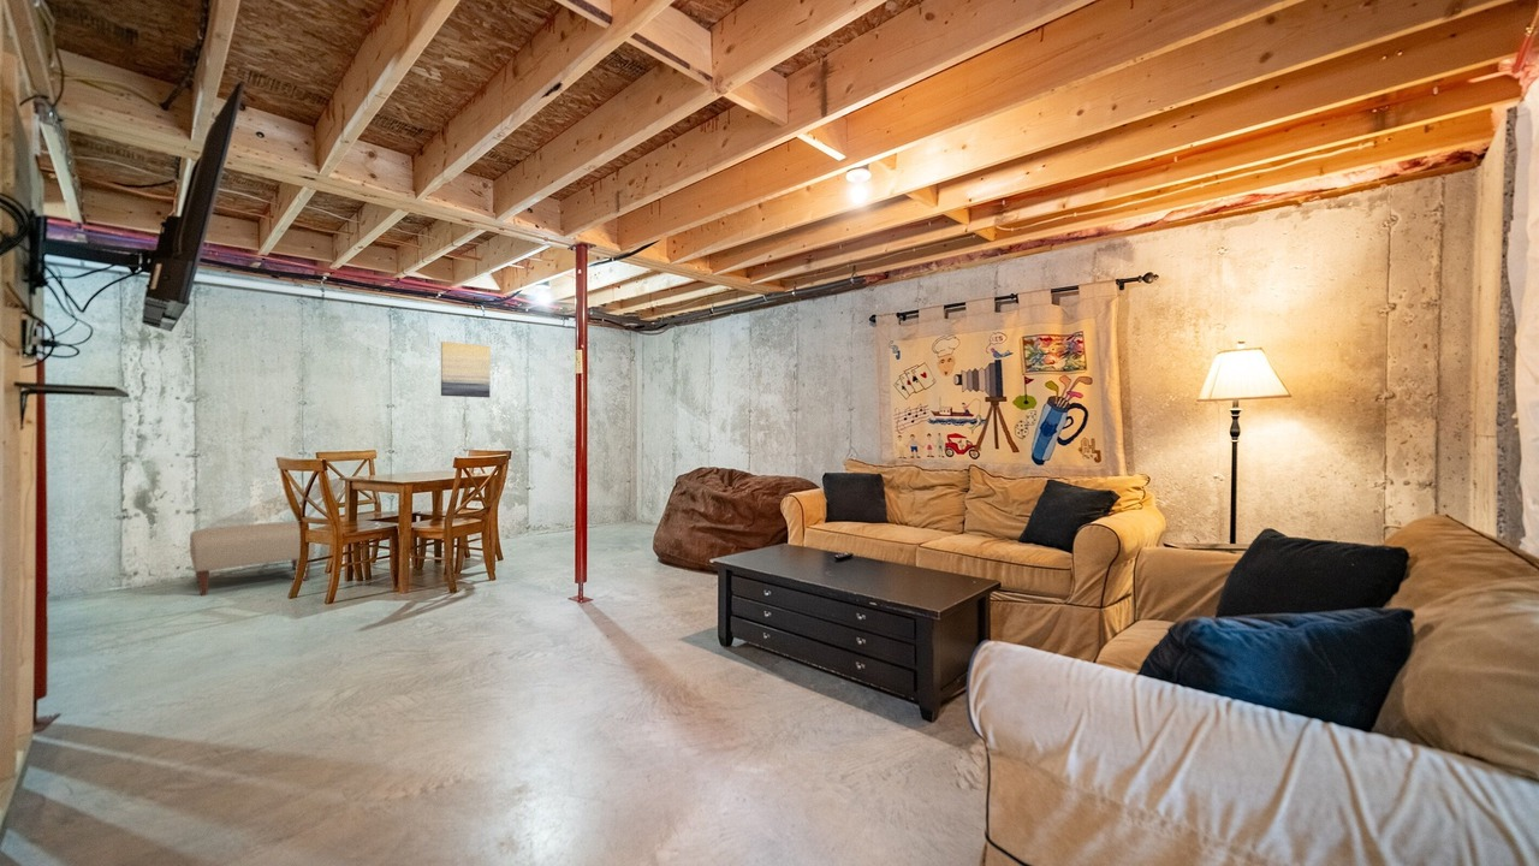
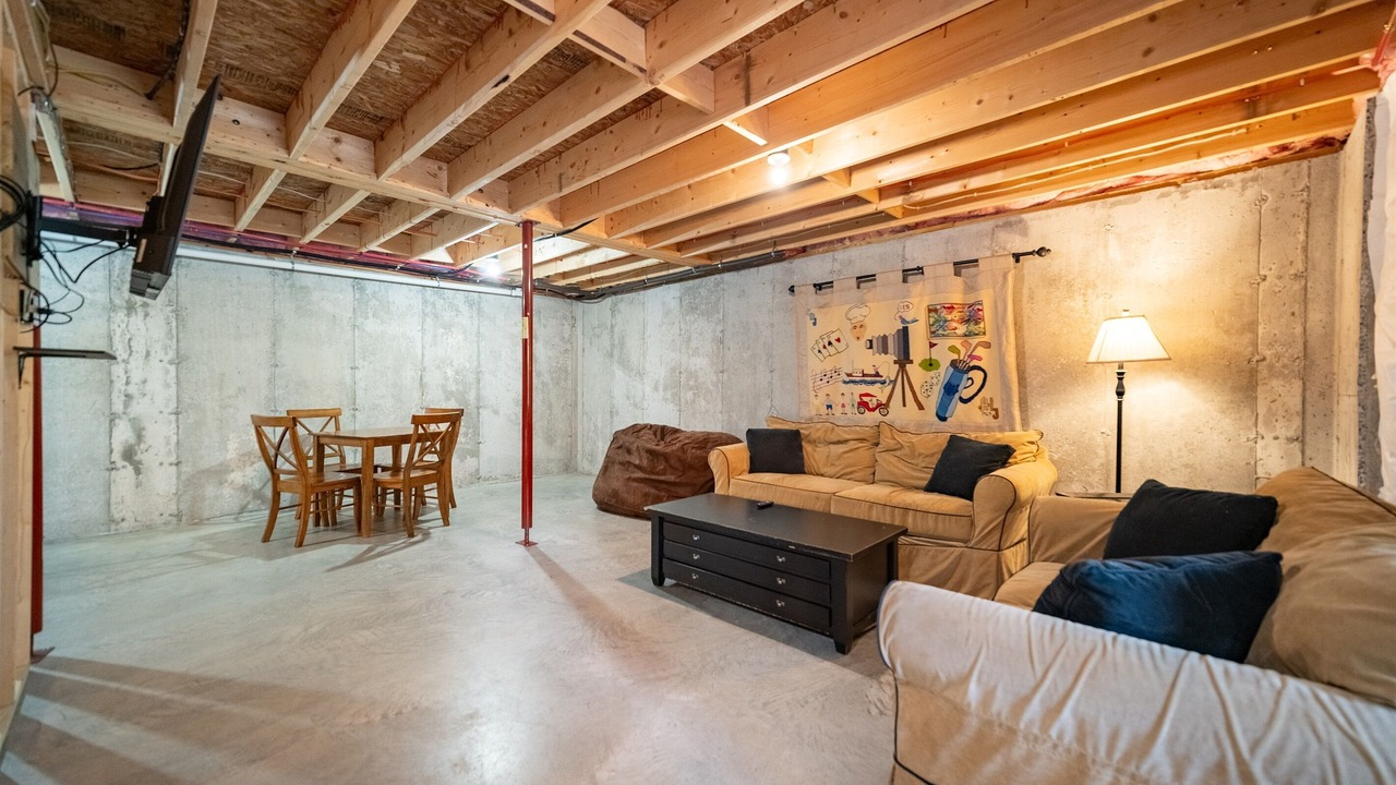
- wall art (465, 369)
- ottoman (252, 553)
